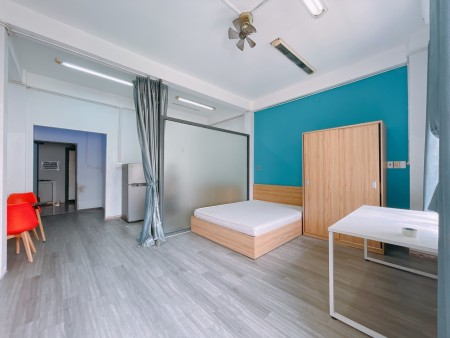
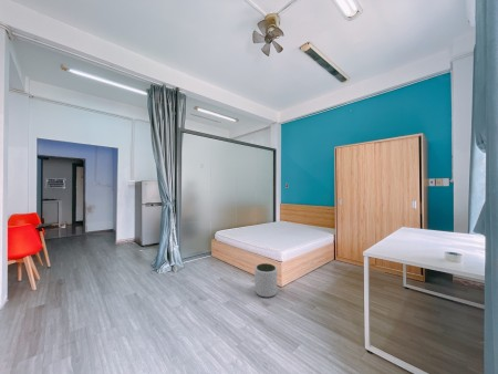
+ plant pot (266, 279)
